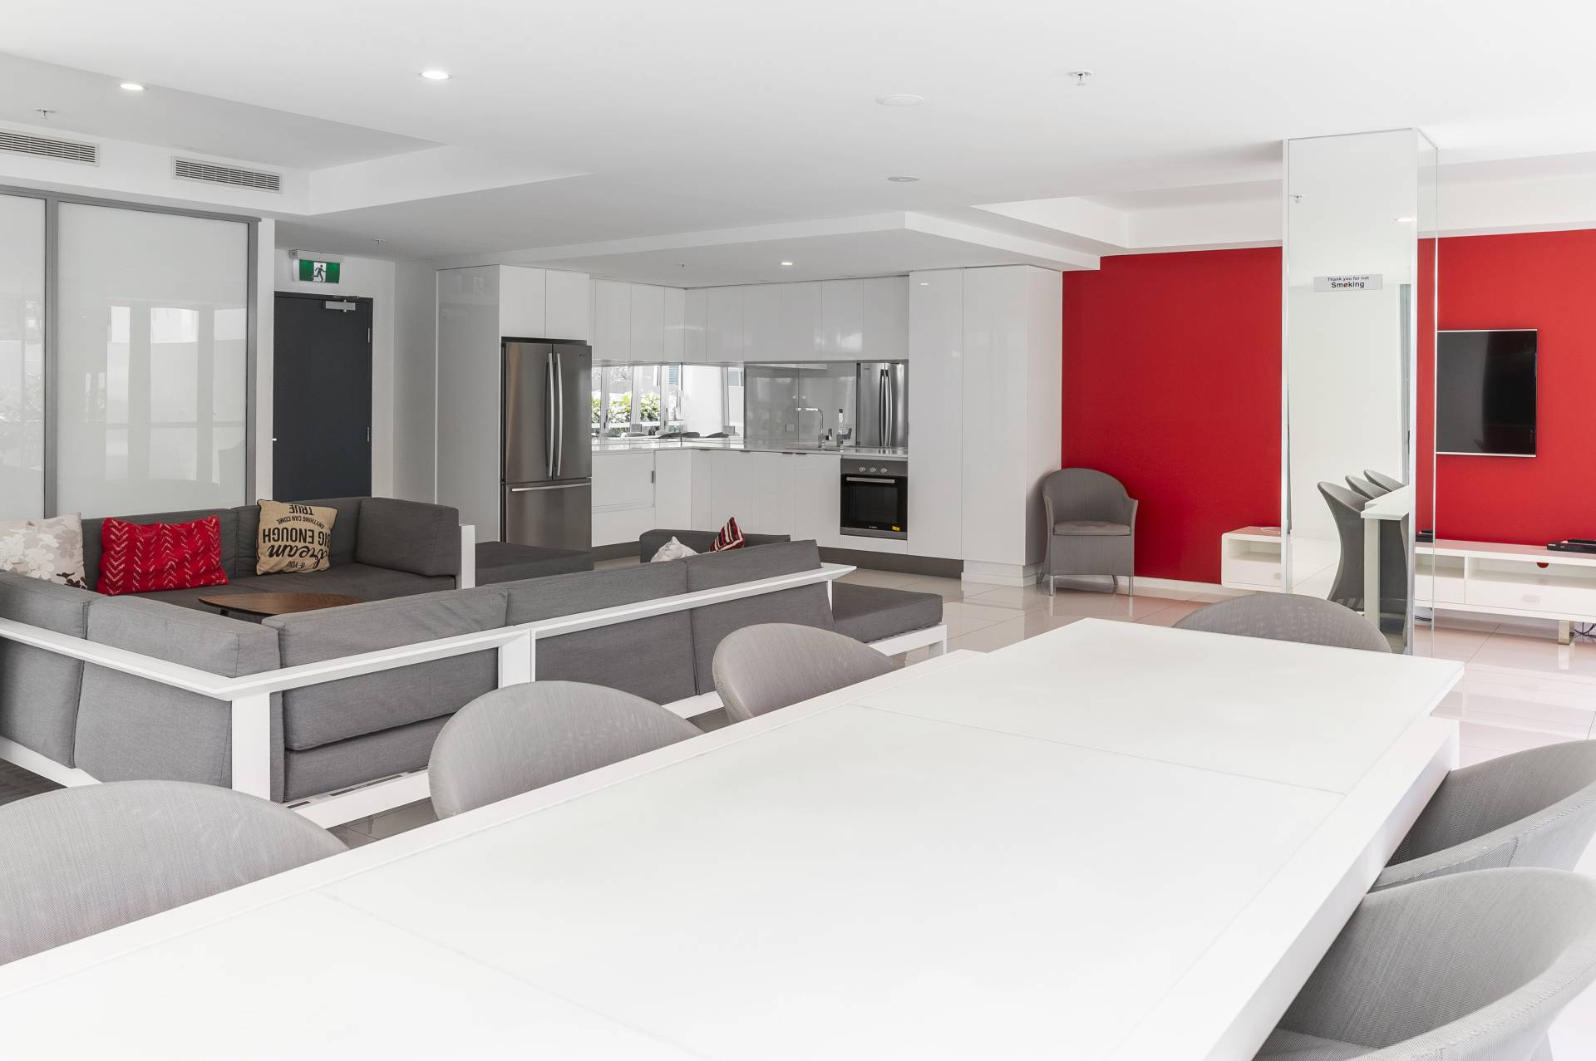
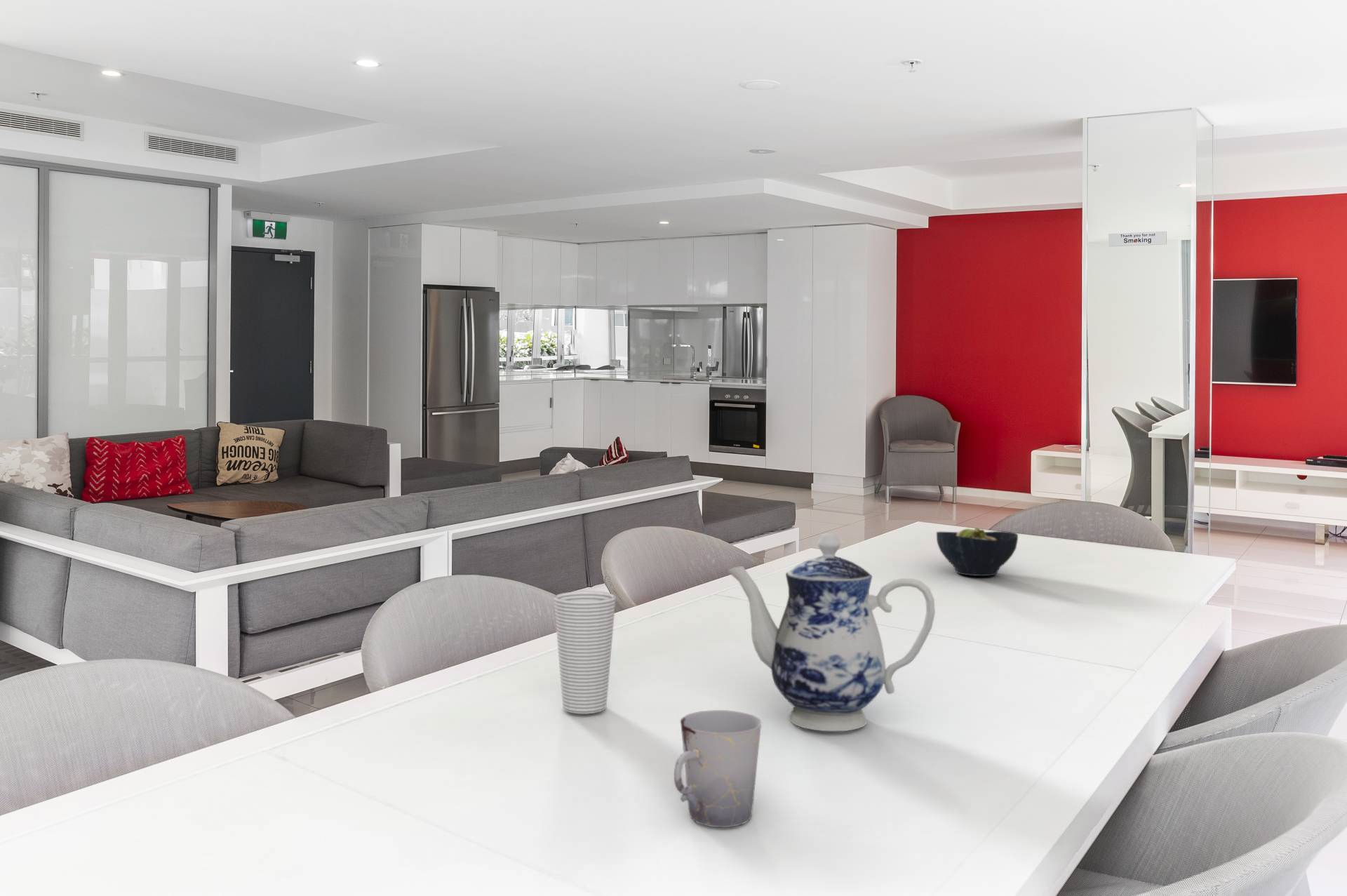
+ cup (584, 652)
+ teapot (828, 627)
+ cup (711, 772)
+ bowl (976, 551)
